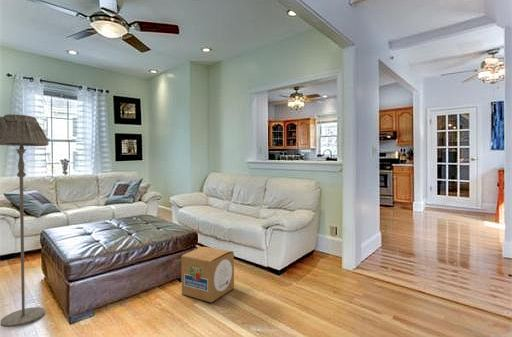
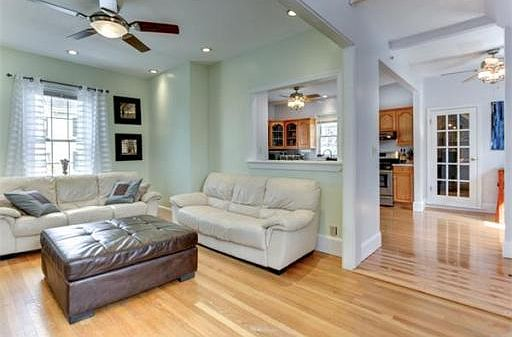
- floor lamp (21, 217)
- cardboard box (208, 271)
